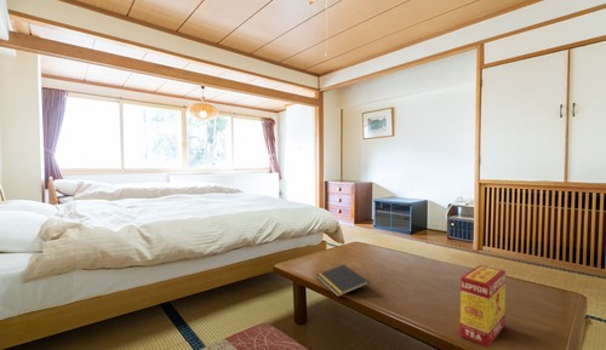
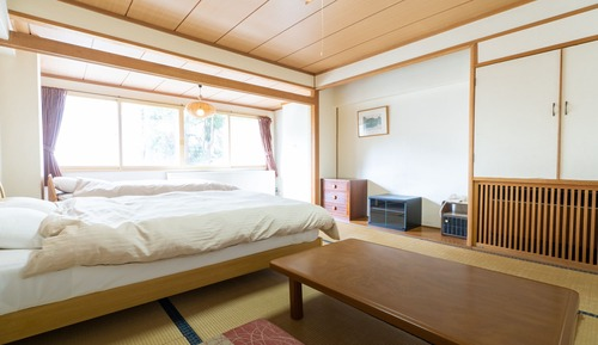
- tea box (482, 302)
- notepad (341, 279)
